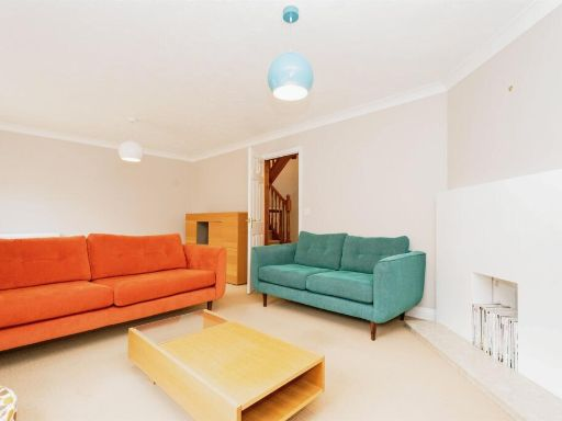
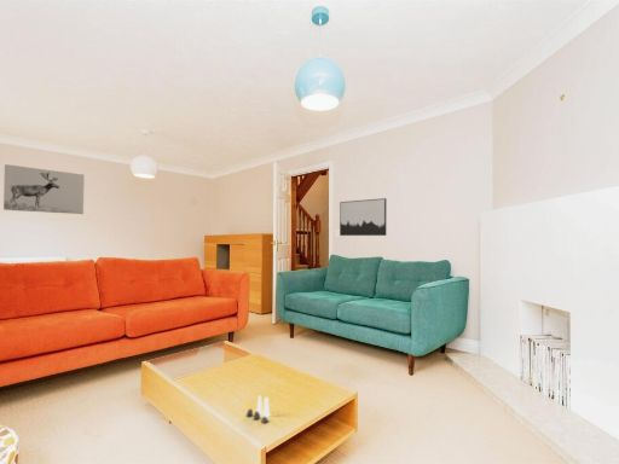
+ wall art (361, 218)
+ salt and pepper shaker set (260, 406)
+ wall art (46, 191)
